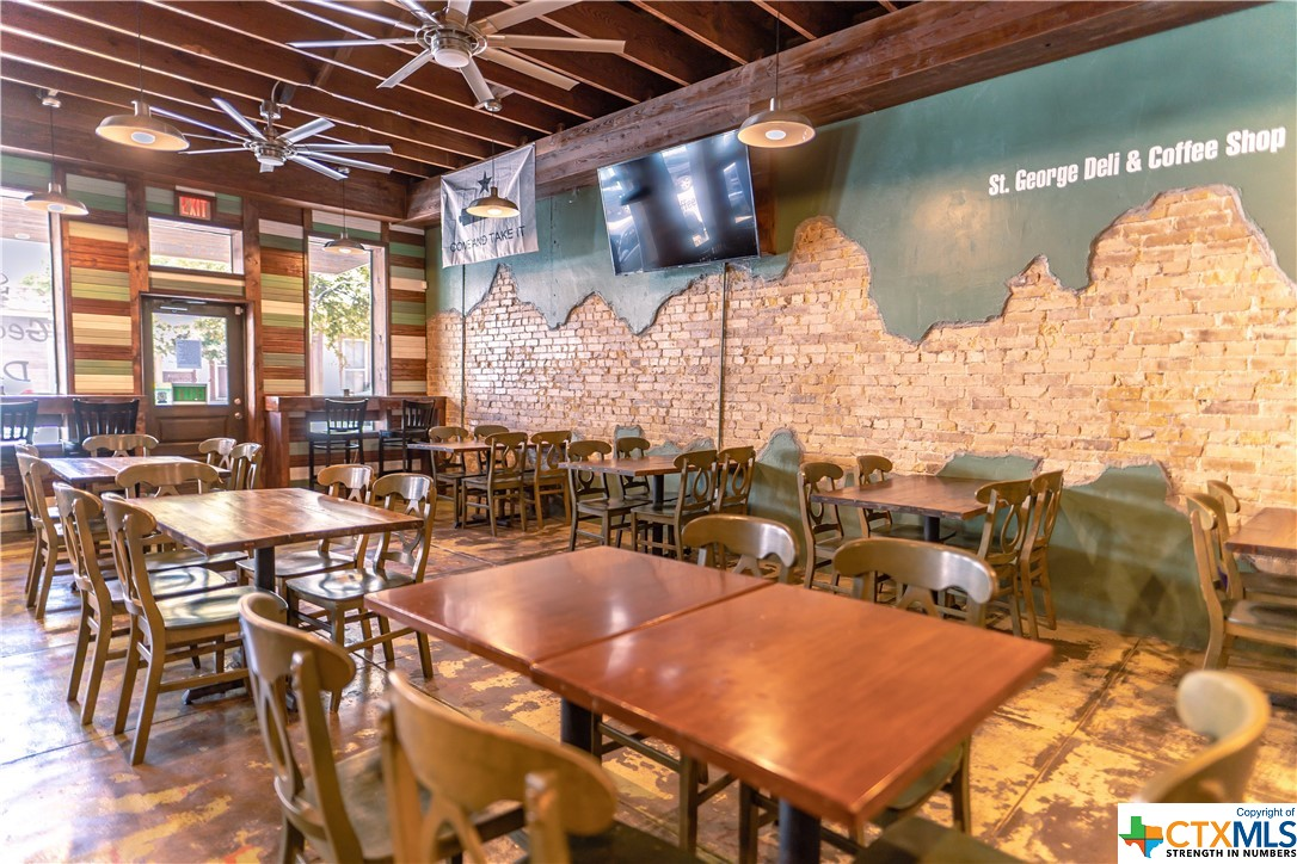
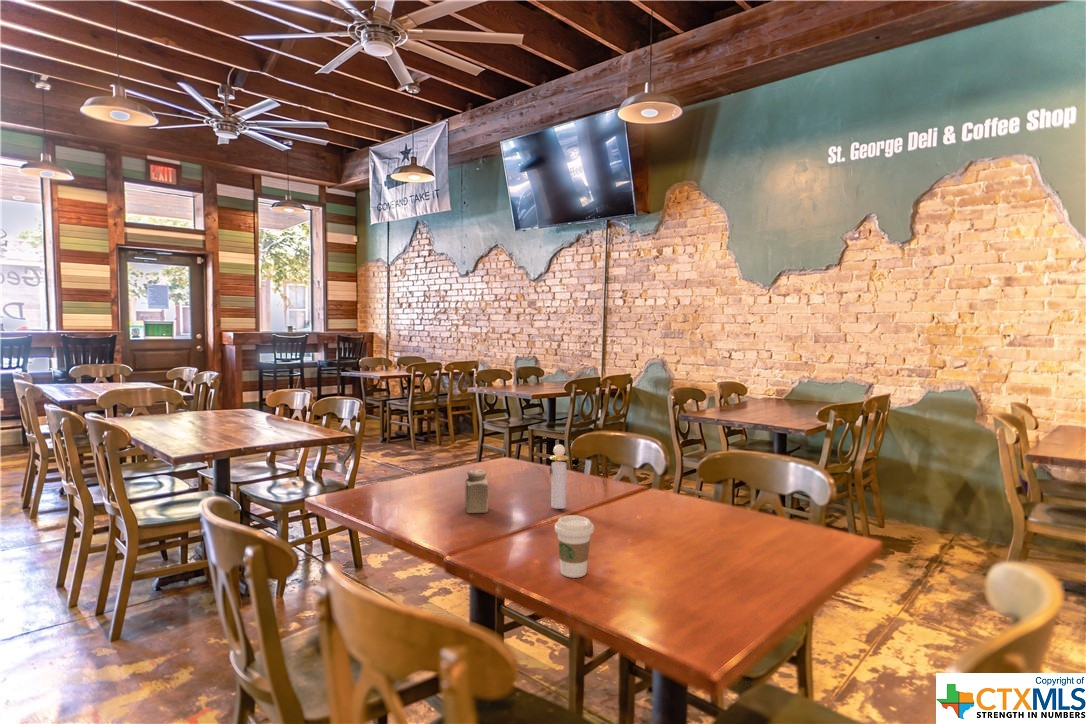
+ perfume bottle (558, 476)
+ coffee cup (573, 546)
+ salt shaker (476, 490)
